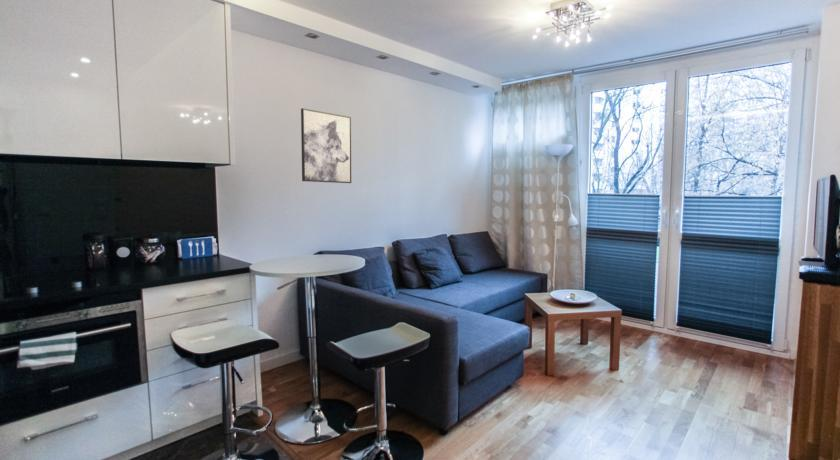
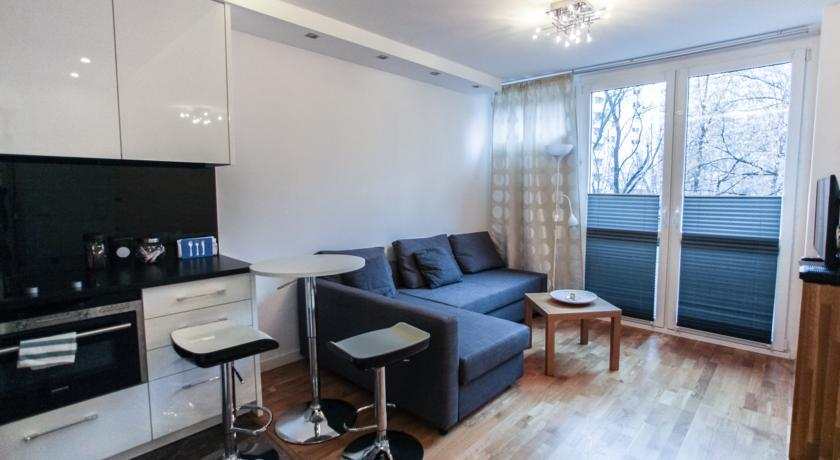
- wall art (327, 147)
